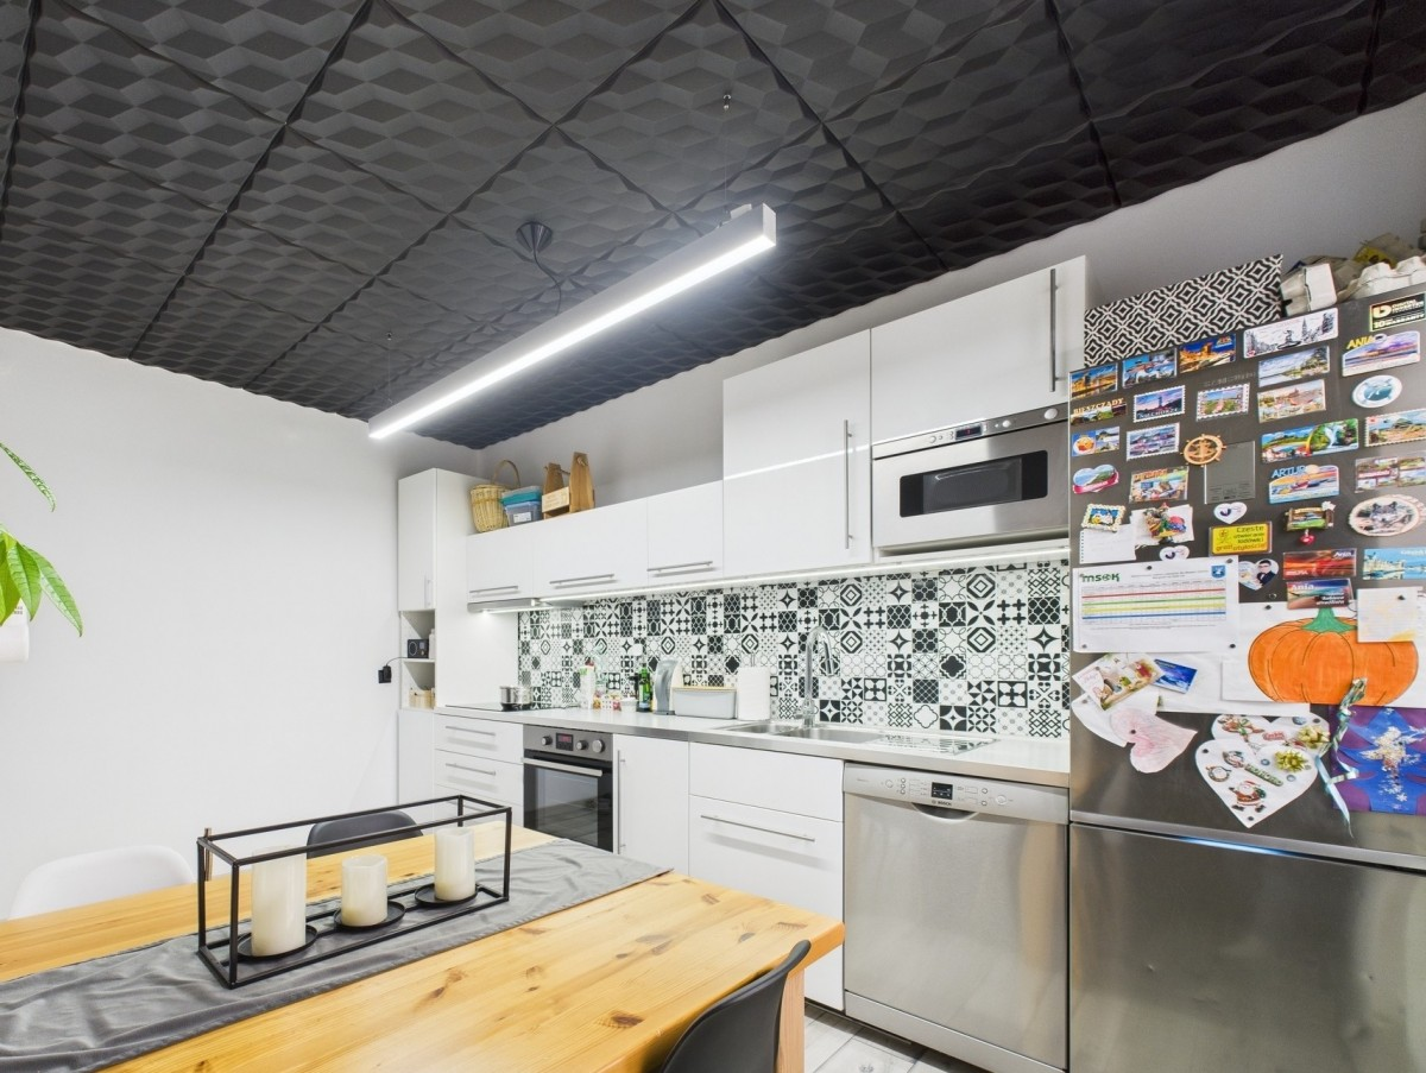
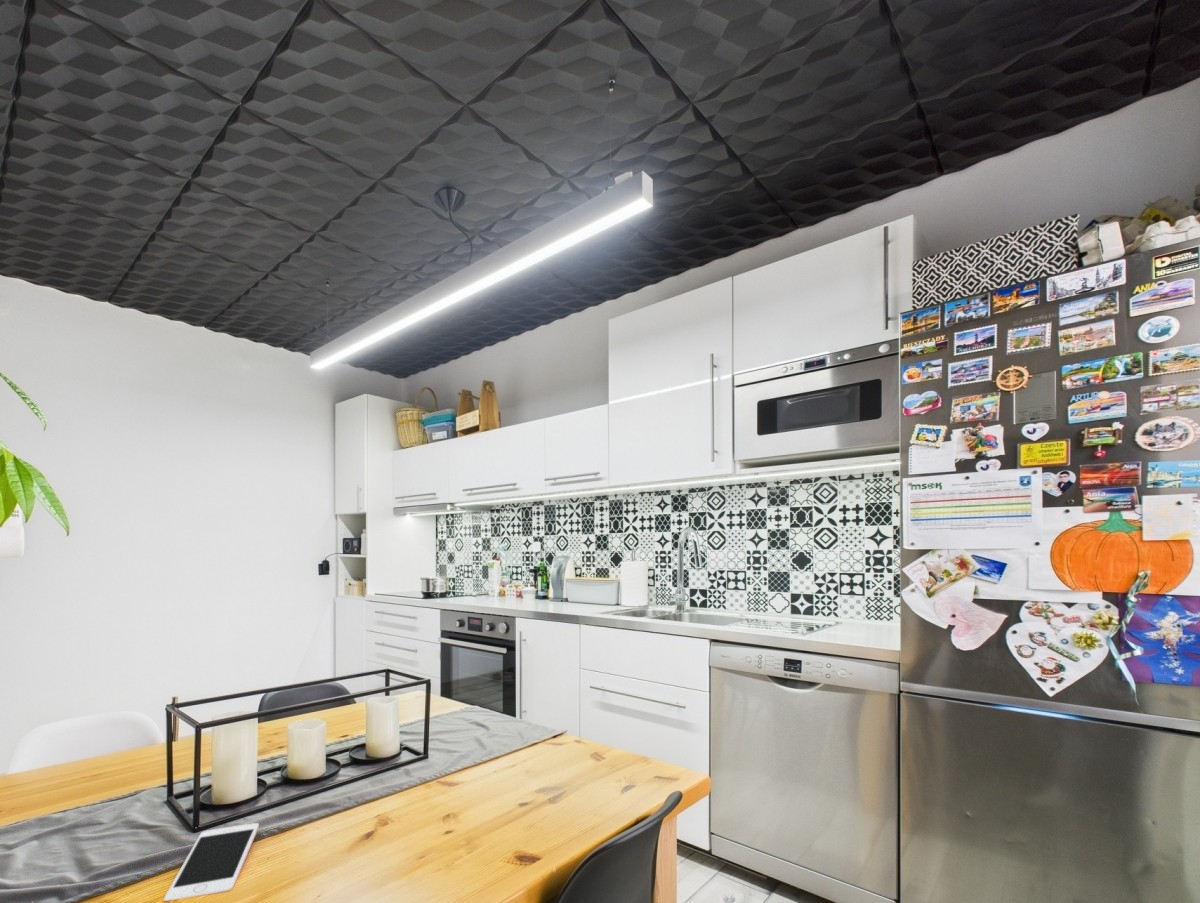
+ cell phone (215, 860)
